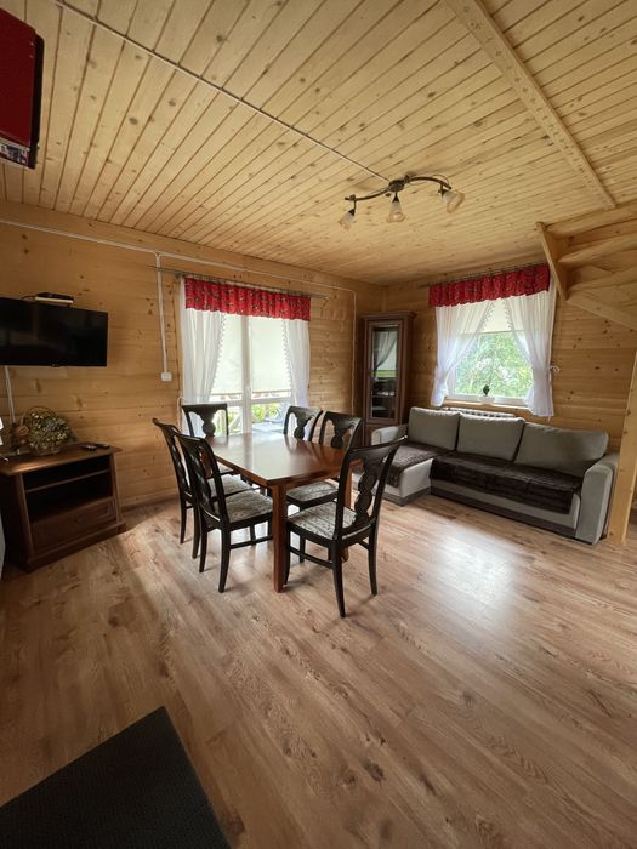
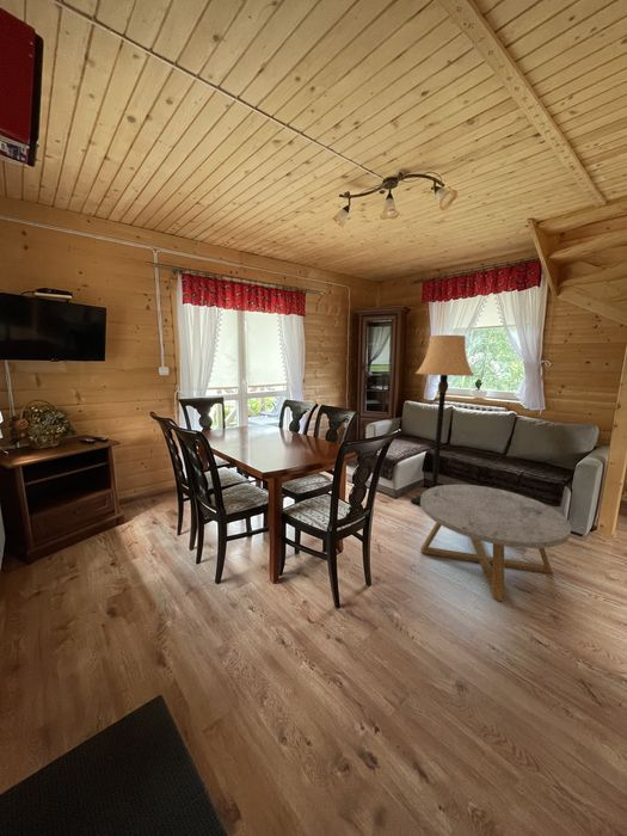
+ lamp (439, 423)
+ coffee table (486, 534)
